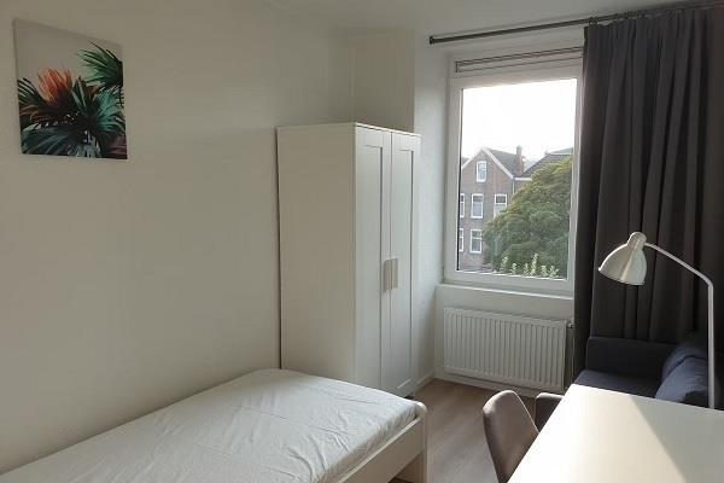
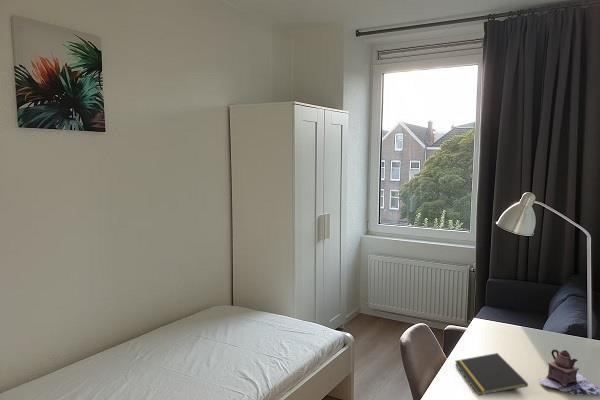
+ teapot (565, 367)
+ notepad (488, 372)
